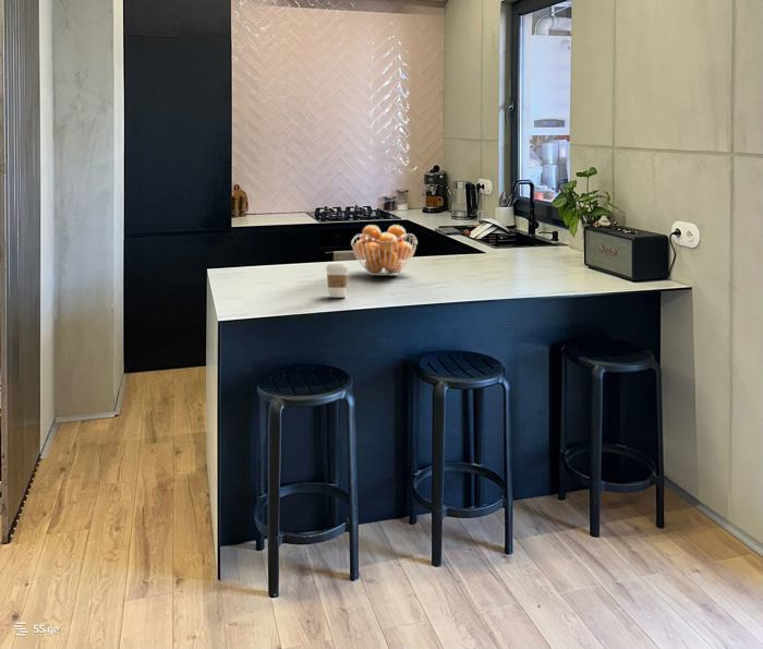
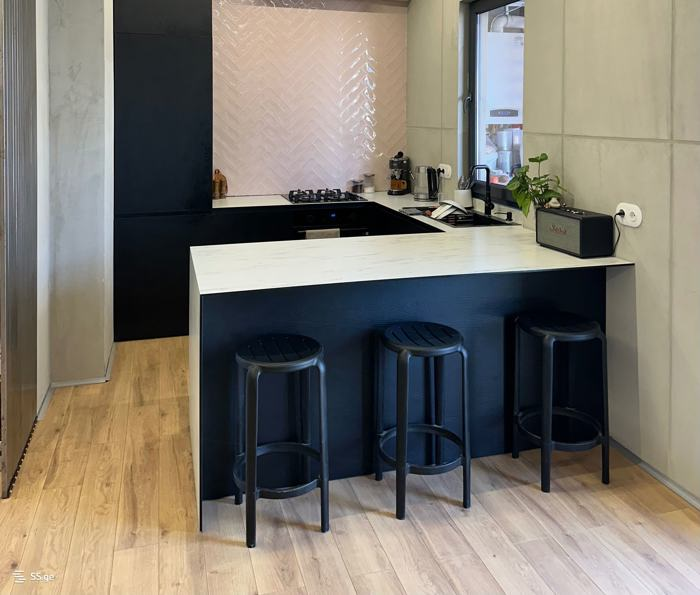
- coffee cup (337, 279)
- fruit basket (384, 250)
